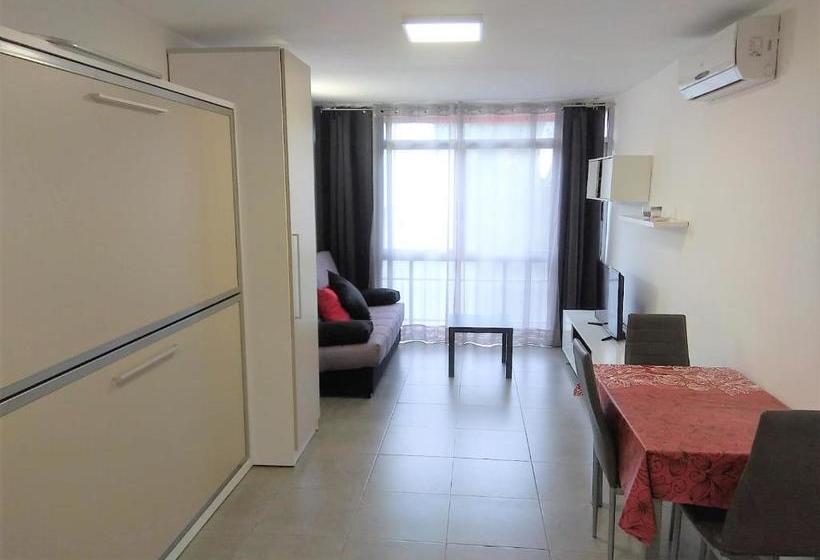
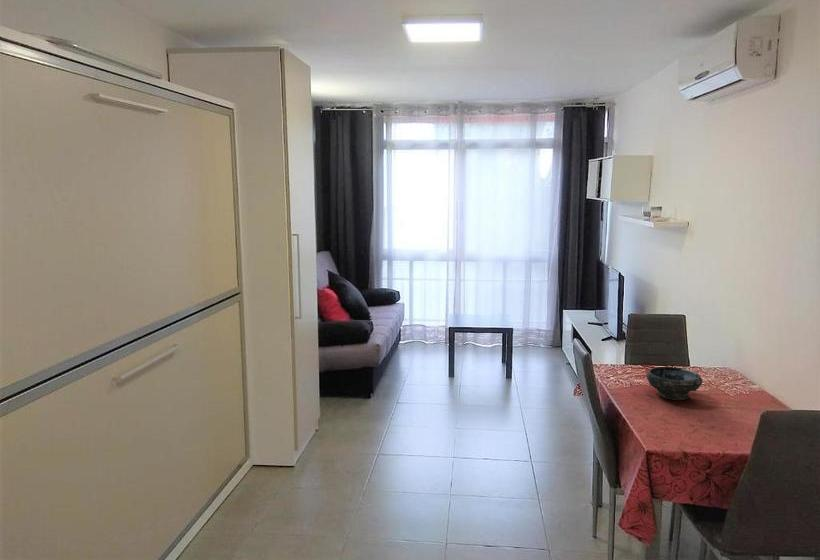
+ bowl (673, 384)
